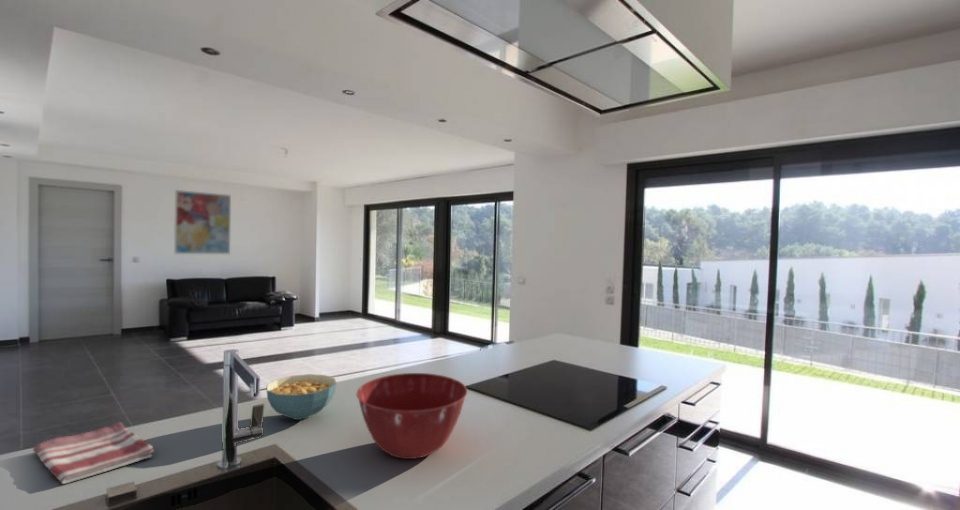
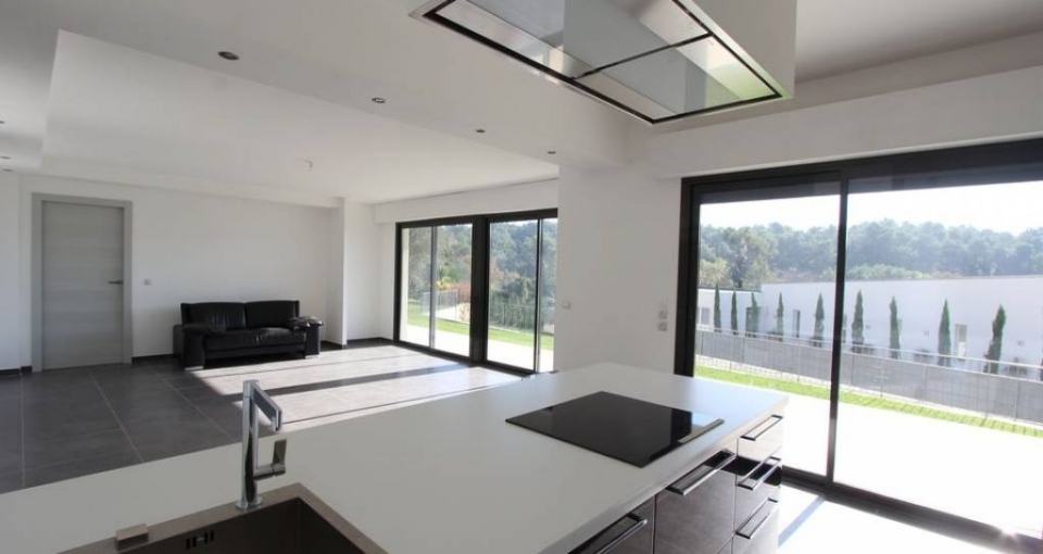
- mixing bowl (412, 418)
- wall art (203, 223)
- dish towel (94, 449)
- cereal bowl (301, 399)
